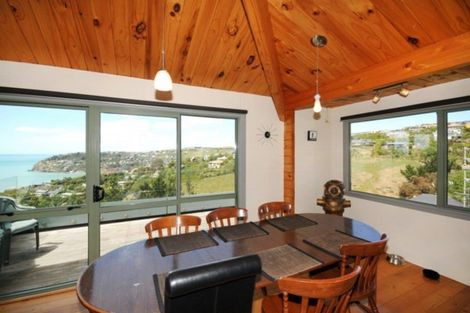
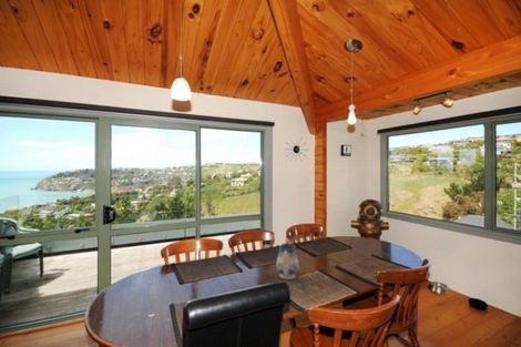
+ teapot (287, 257)
